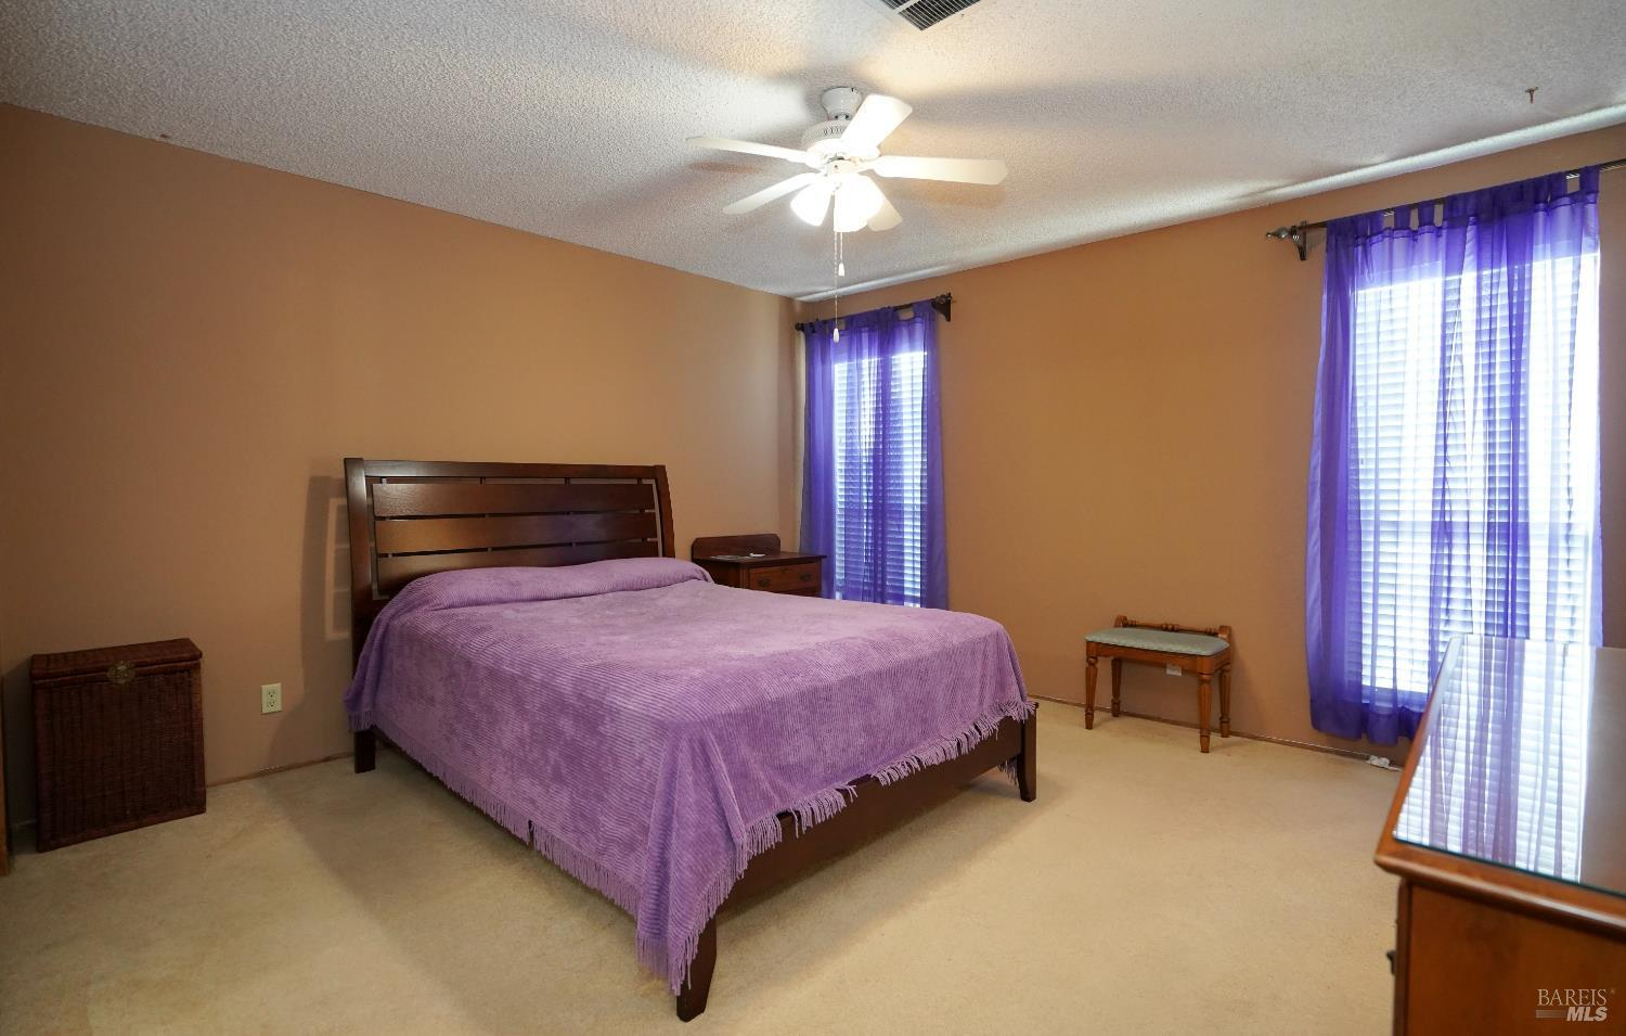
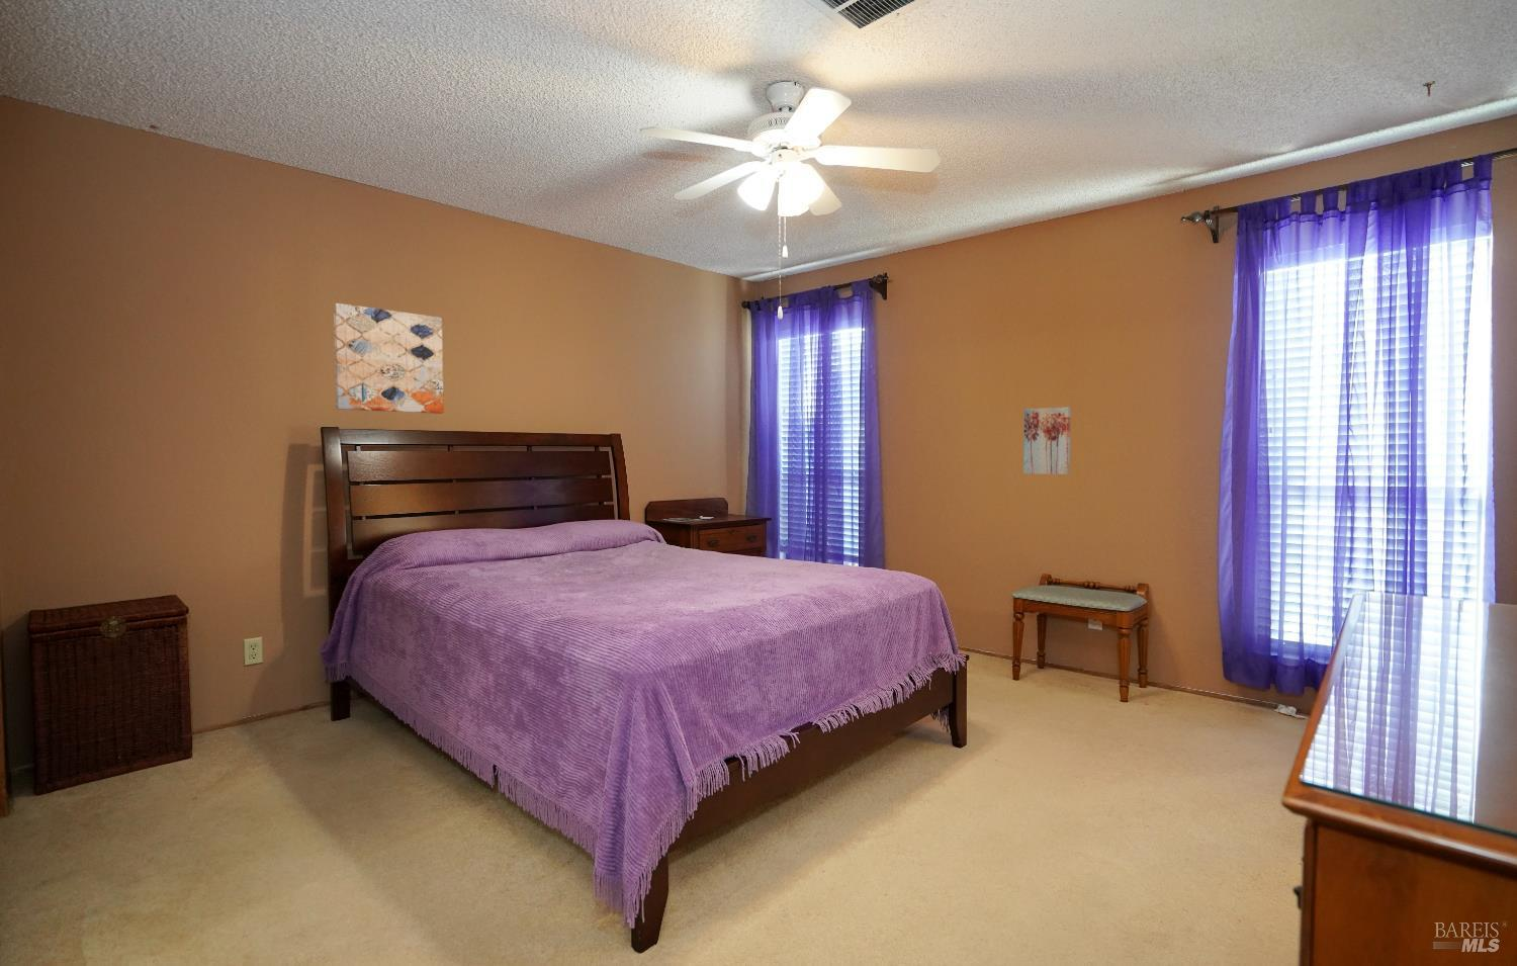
+ wall art (1046, 441)
+ wall art (390, 361)
